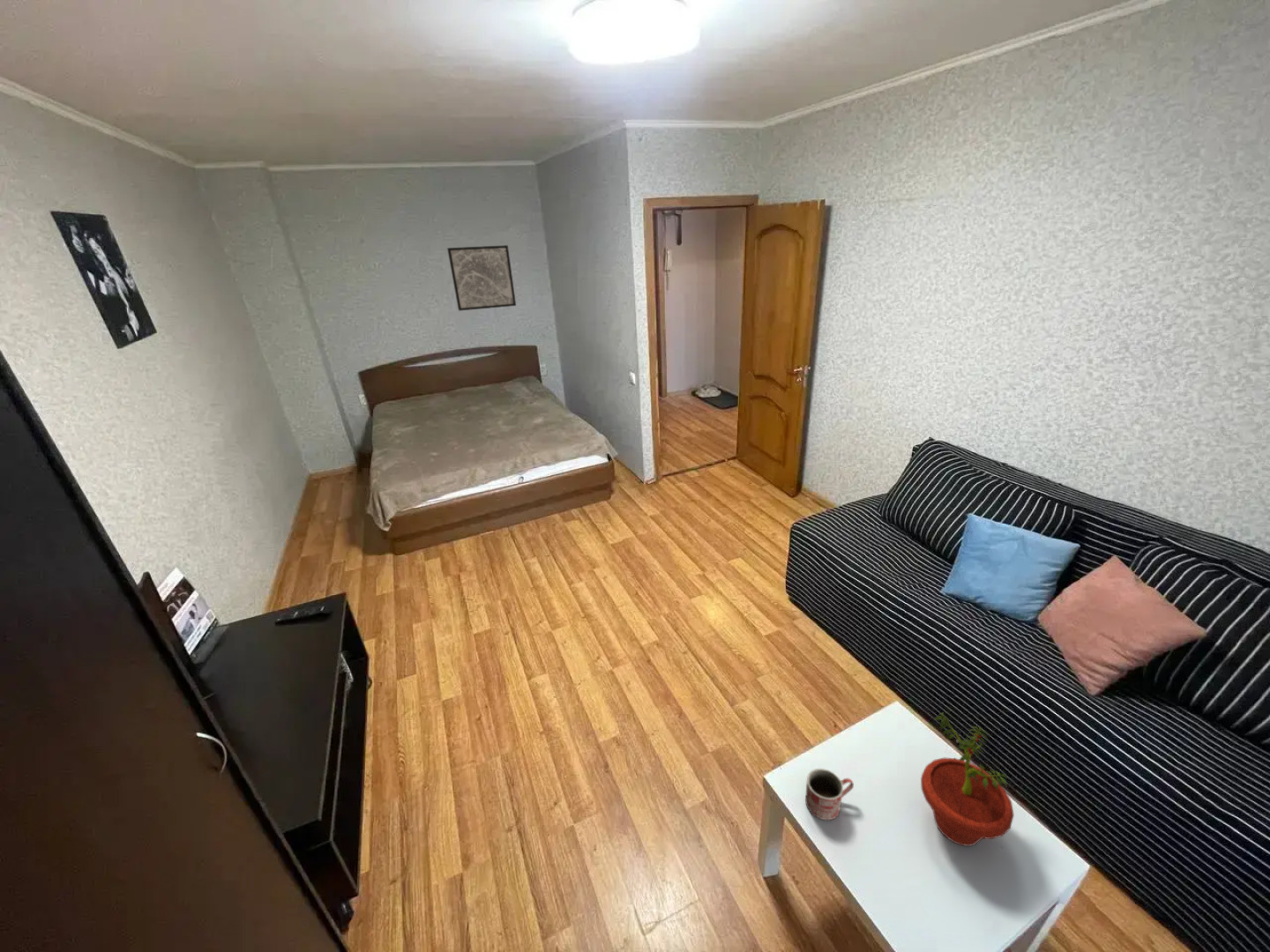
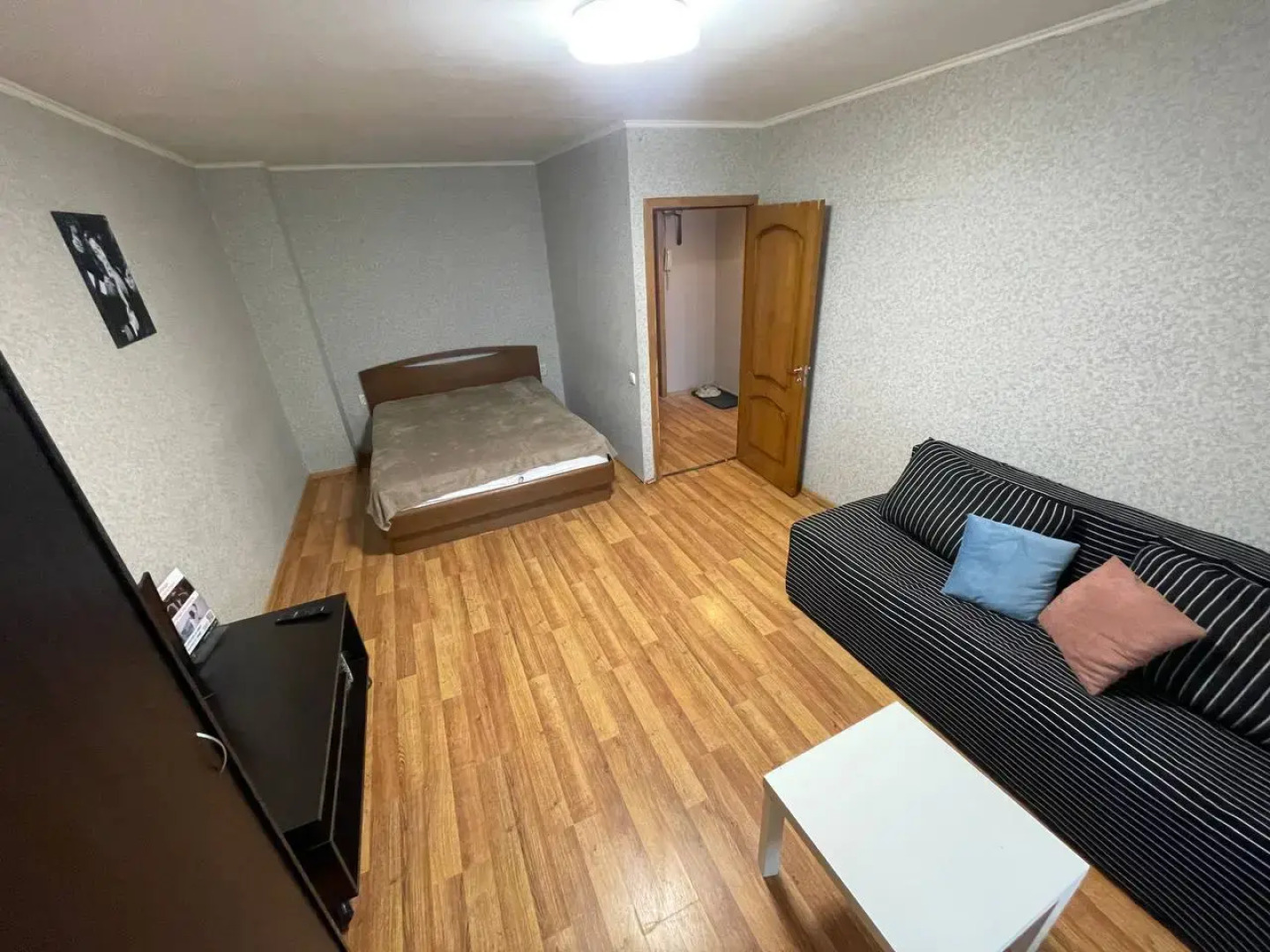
- potted plant (967, 781)
- mug (830, 793)
- wall art (482, 278)
